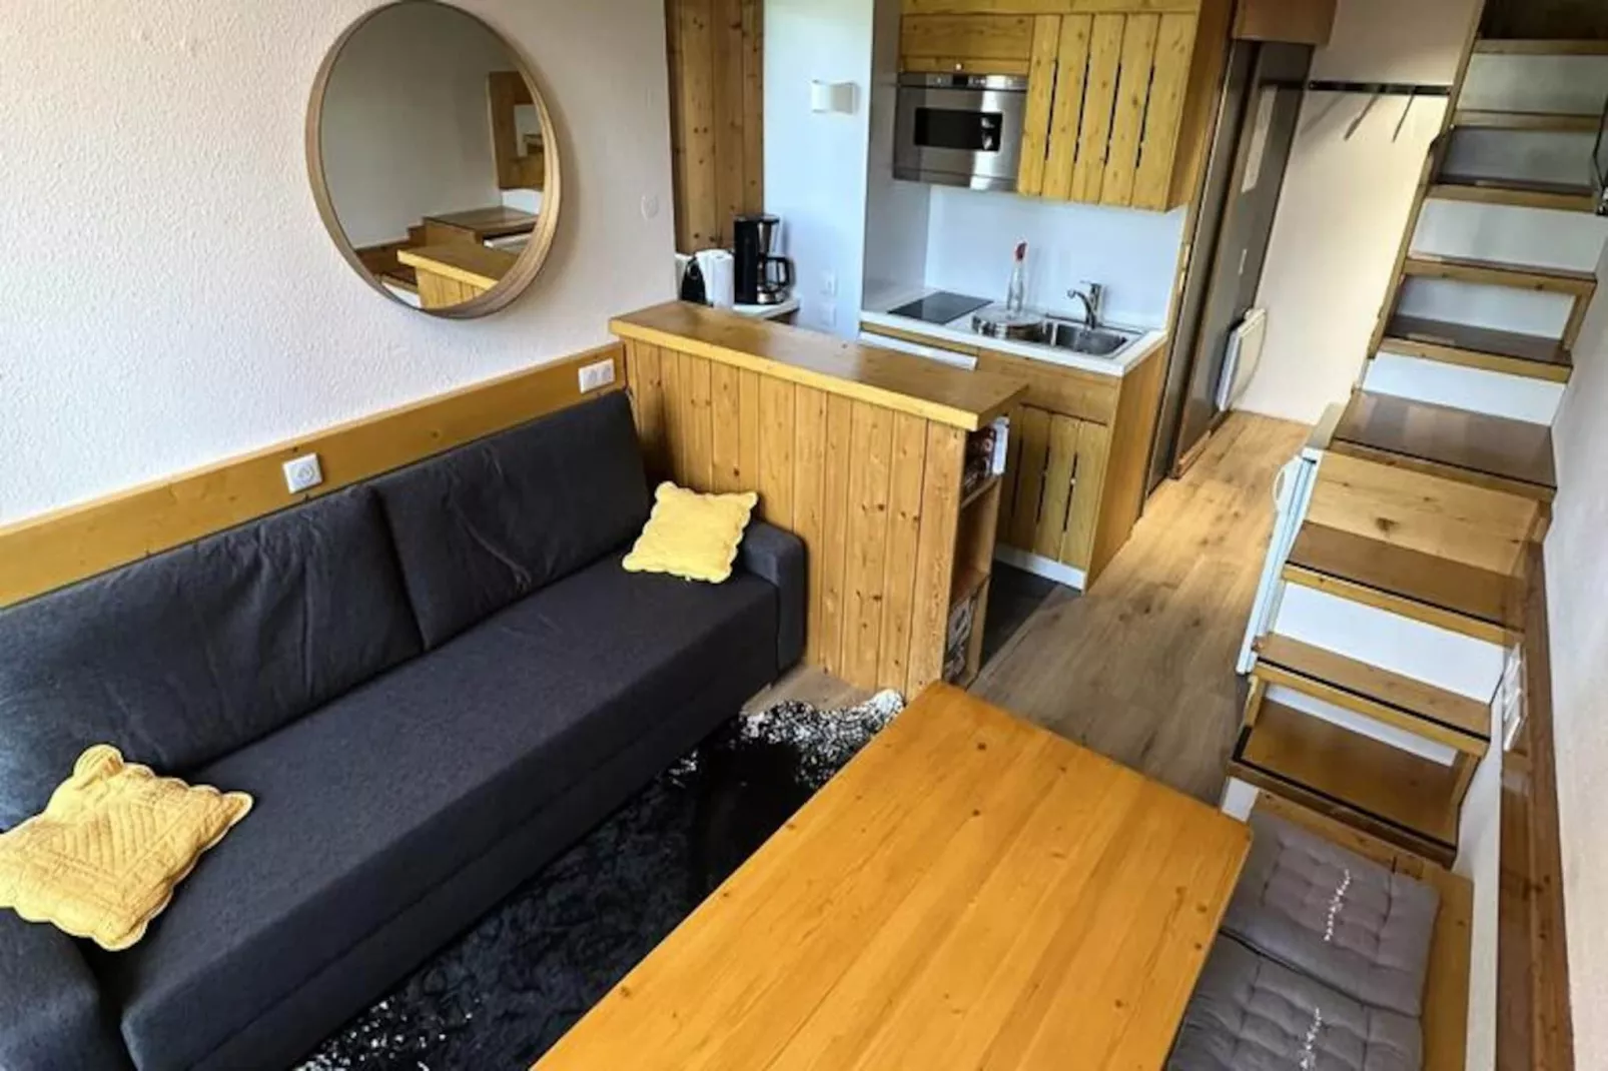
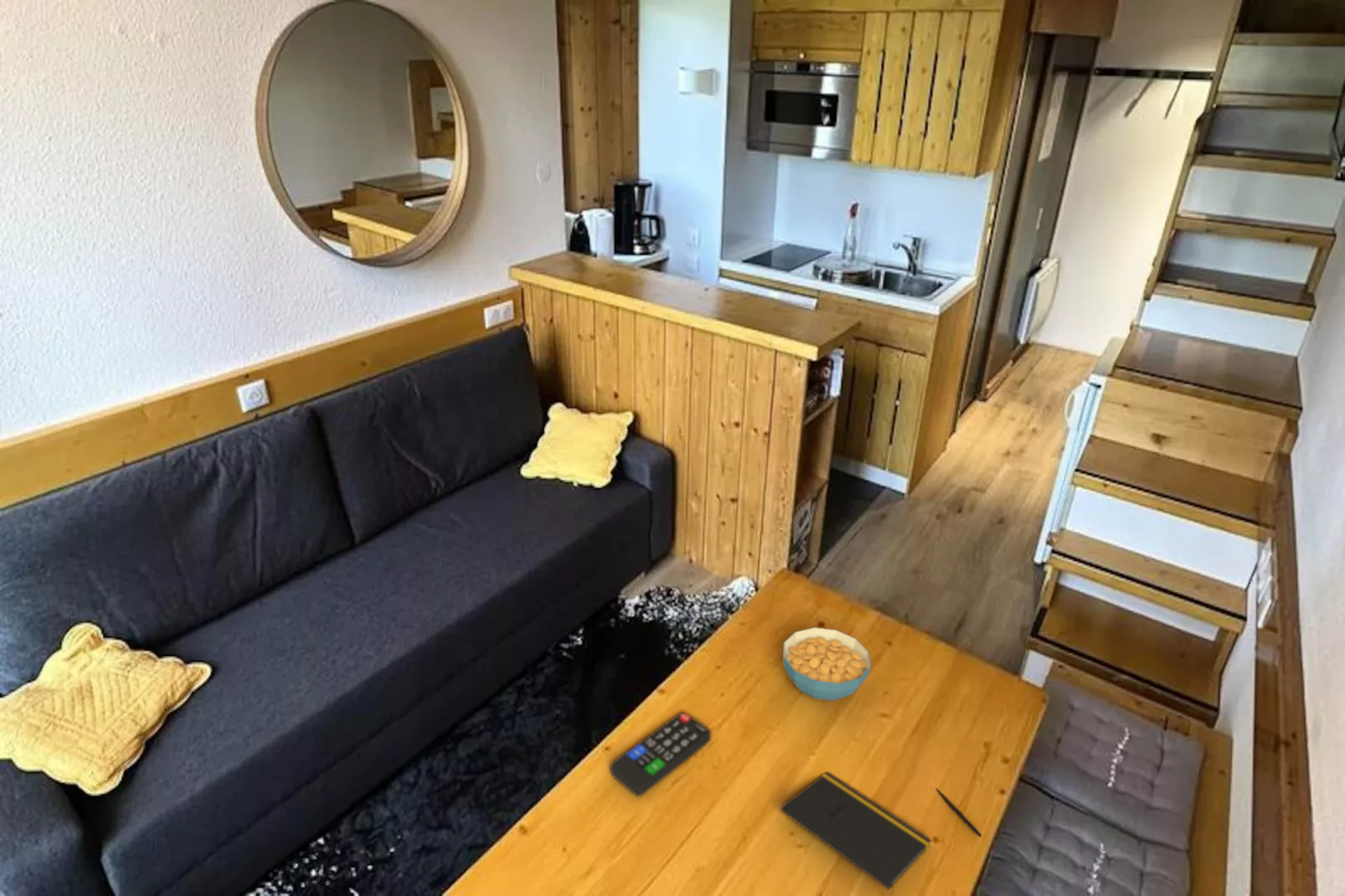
+ cereal bowl (824, 672)
+ pen (955, 808)
+ remote control (662, 751)
+ notepad (855, 825)
